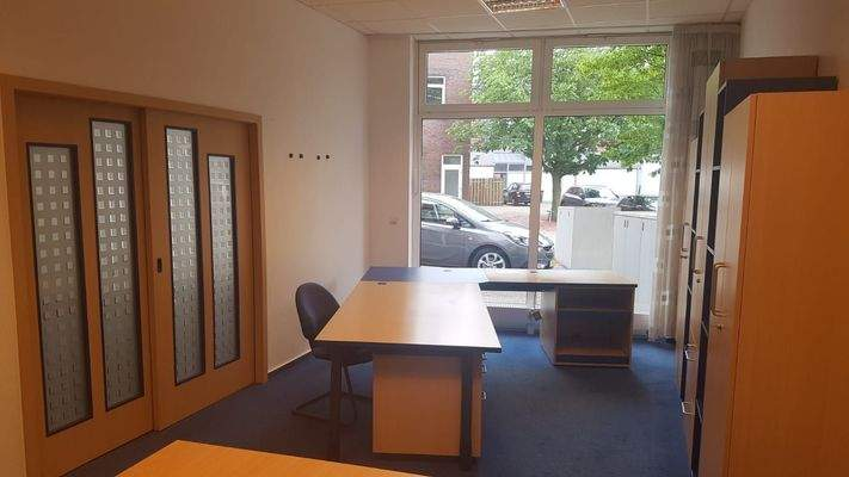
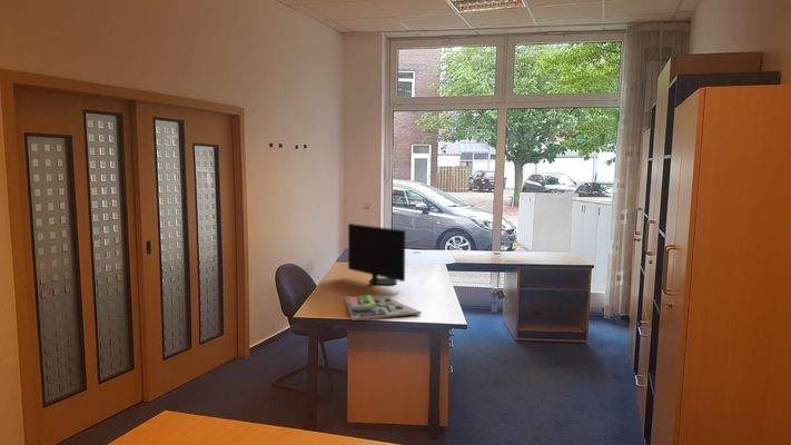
+ architectural model (378, 301)
+ computer monitor (383, 254)
